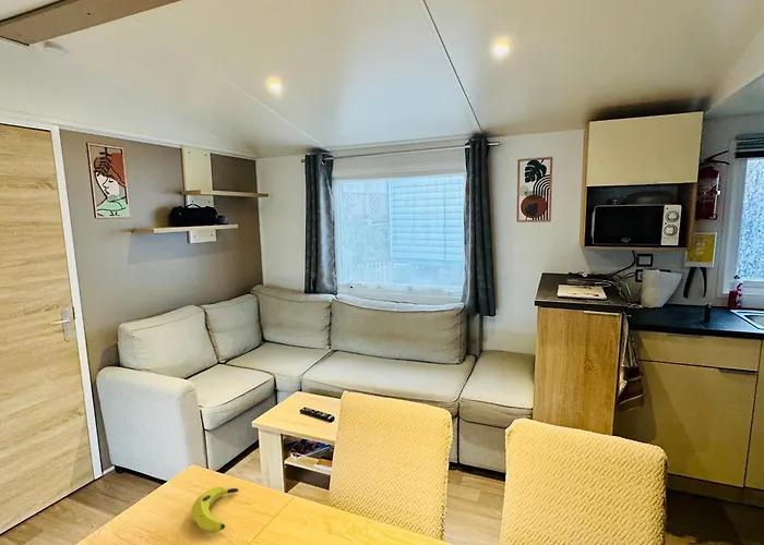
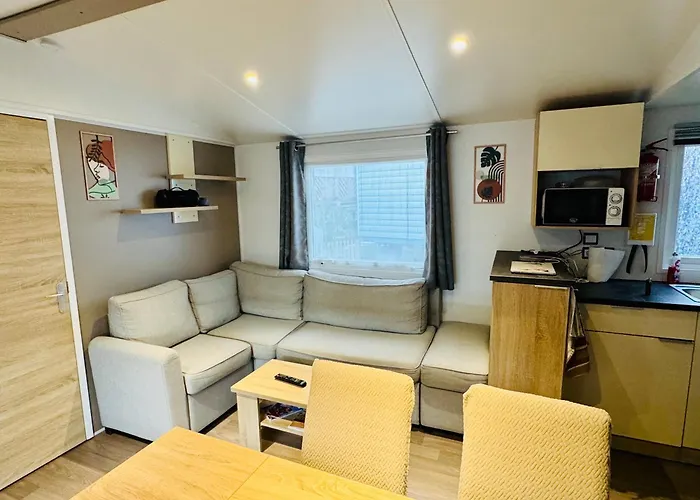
- banana (214, 500)
